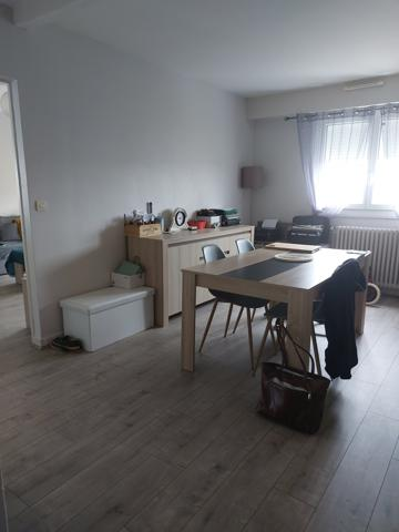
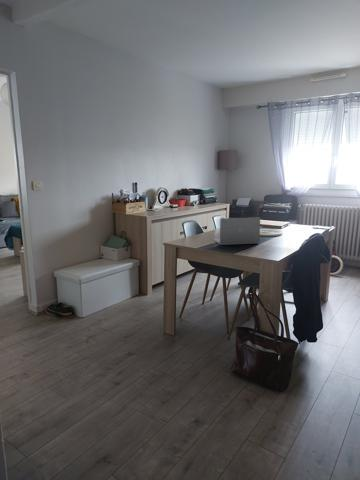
+ laptop (235, 228)
